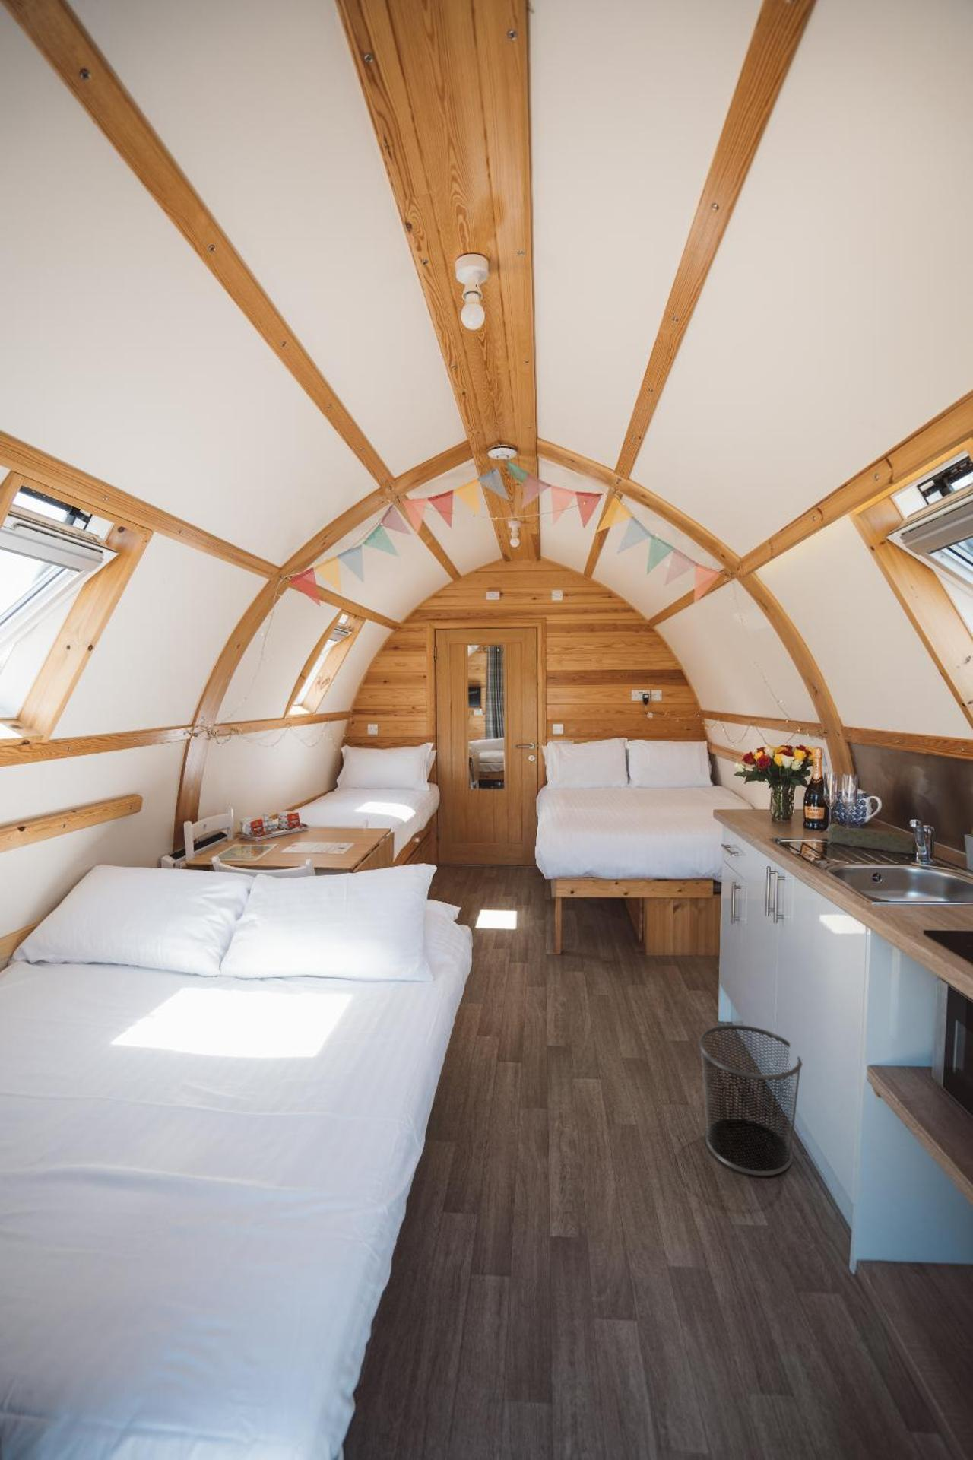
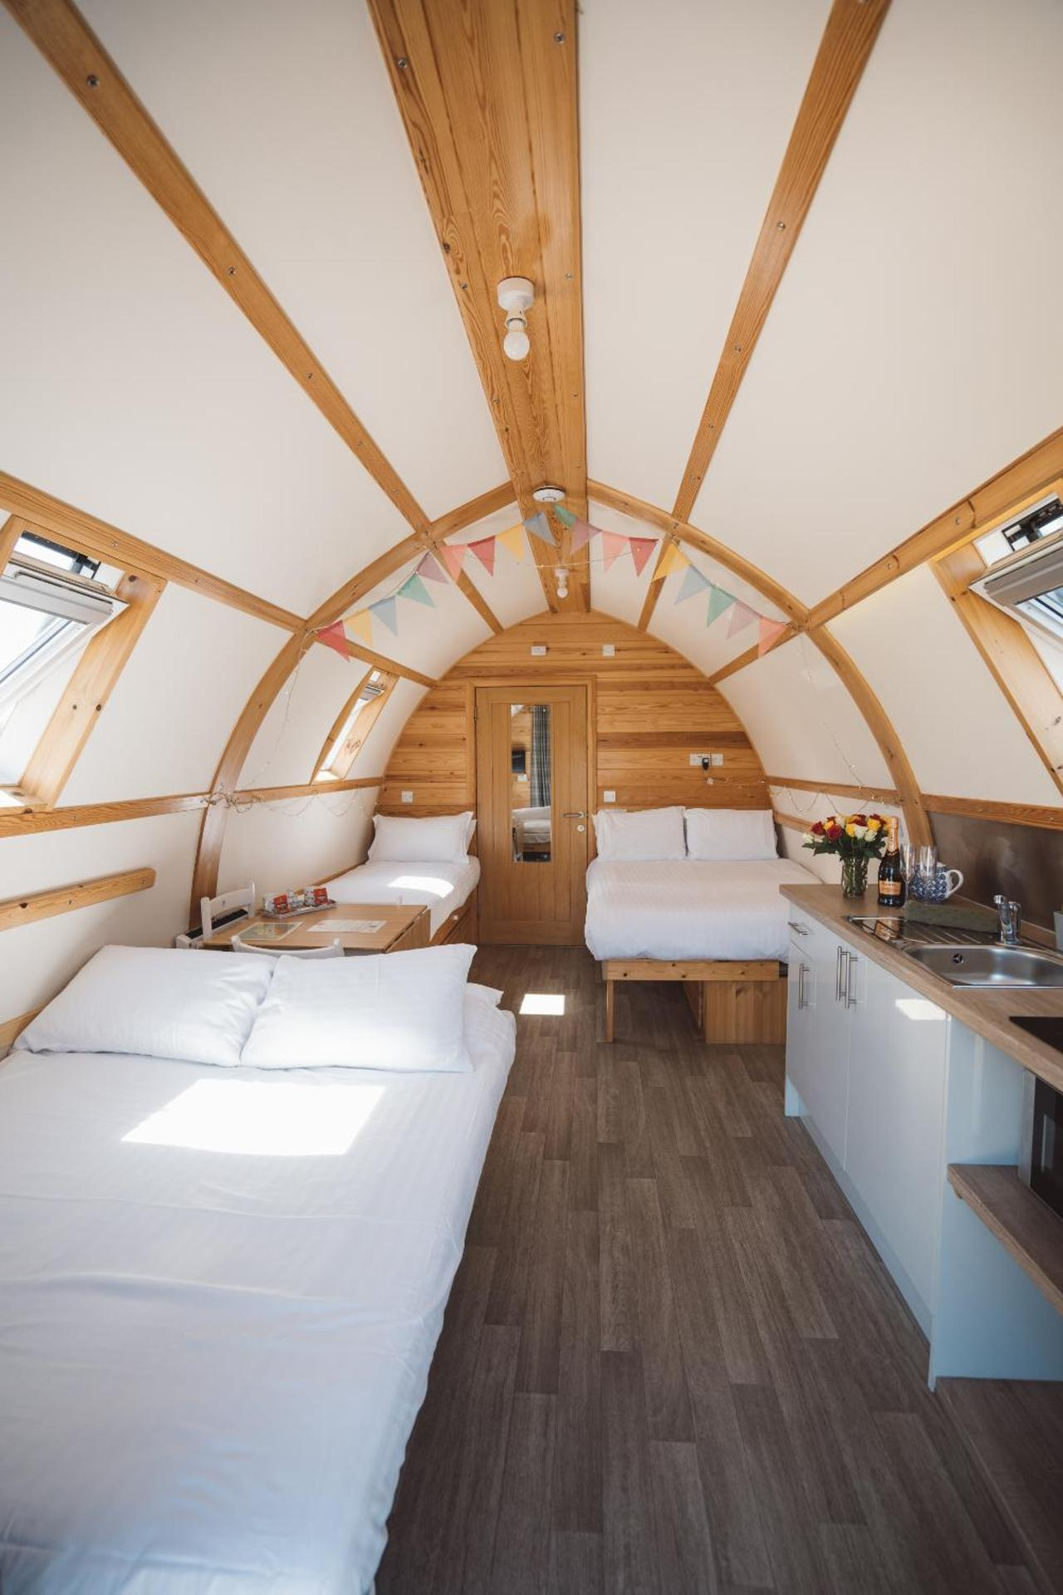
- waste bin (748, 1098)
